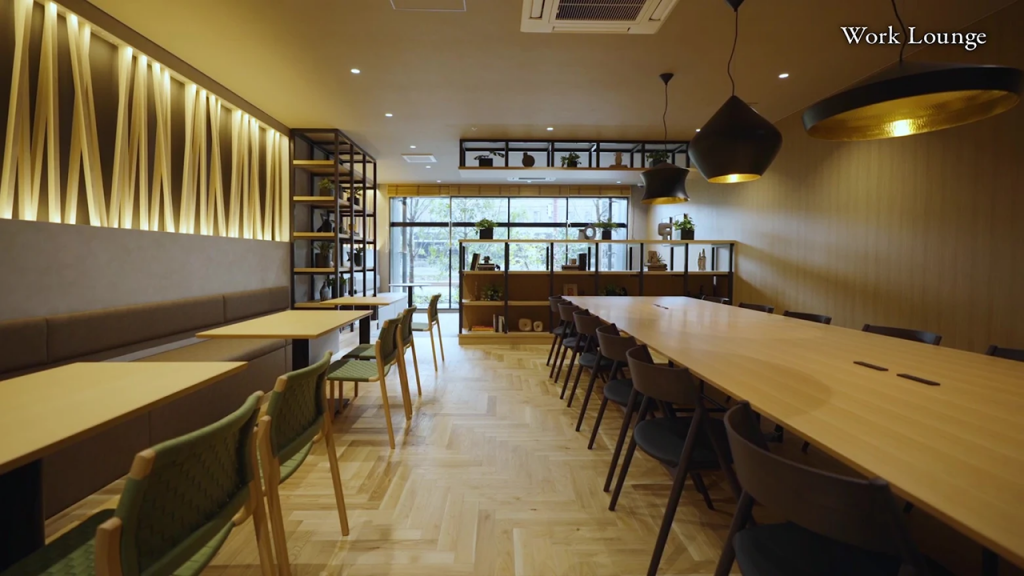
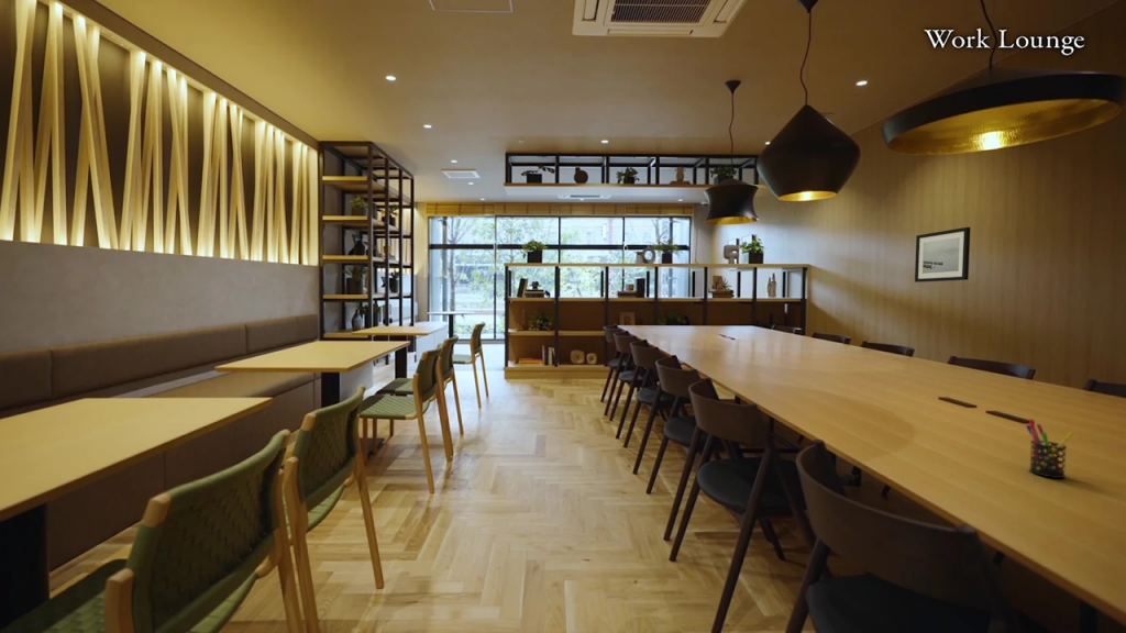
+ pen holder (1045, 447)
+ wall art (940, 256)
